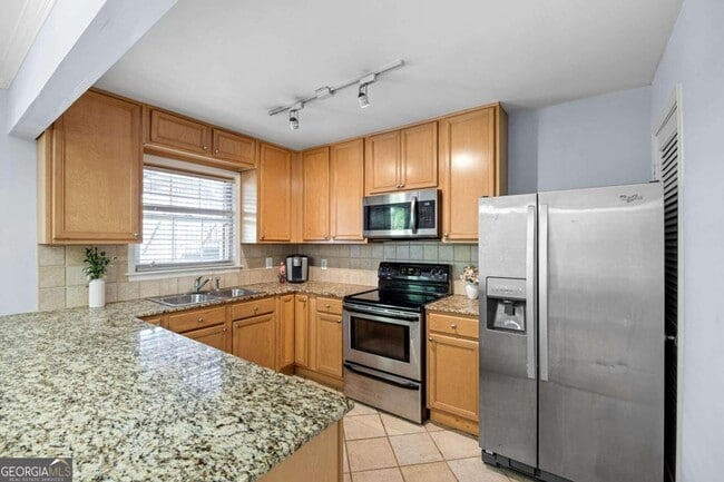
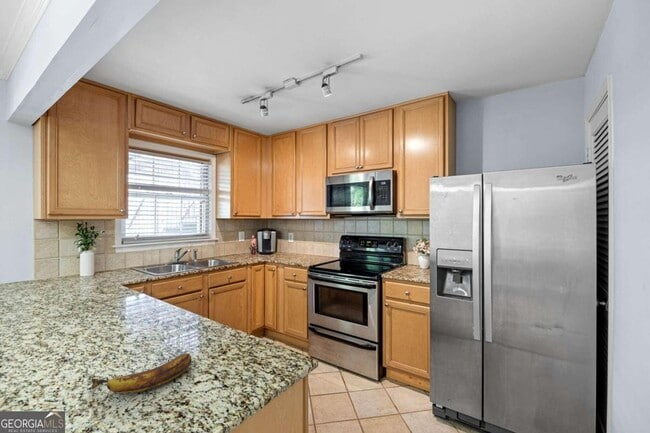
+ banana (149, 371)
